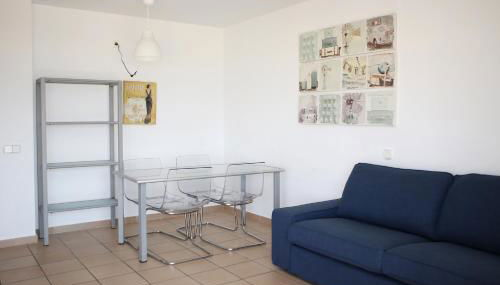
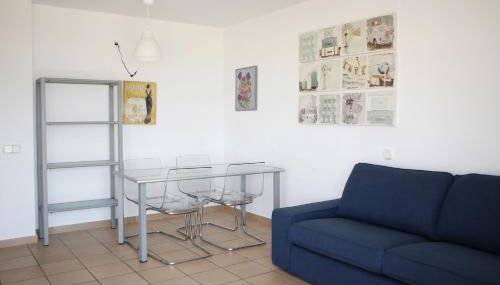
+ wall art (246, 89)
